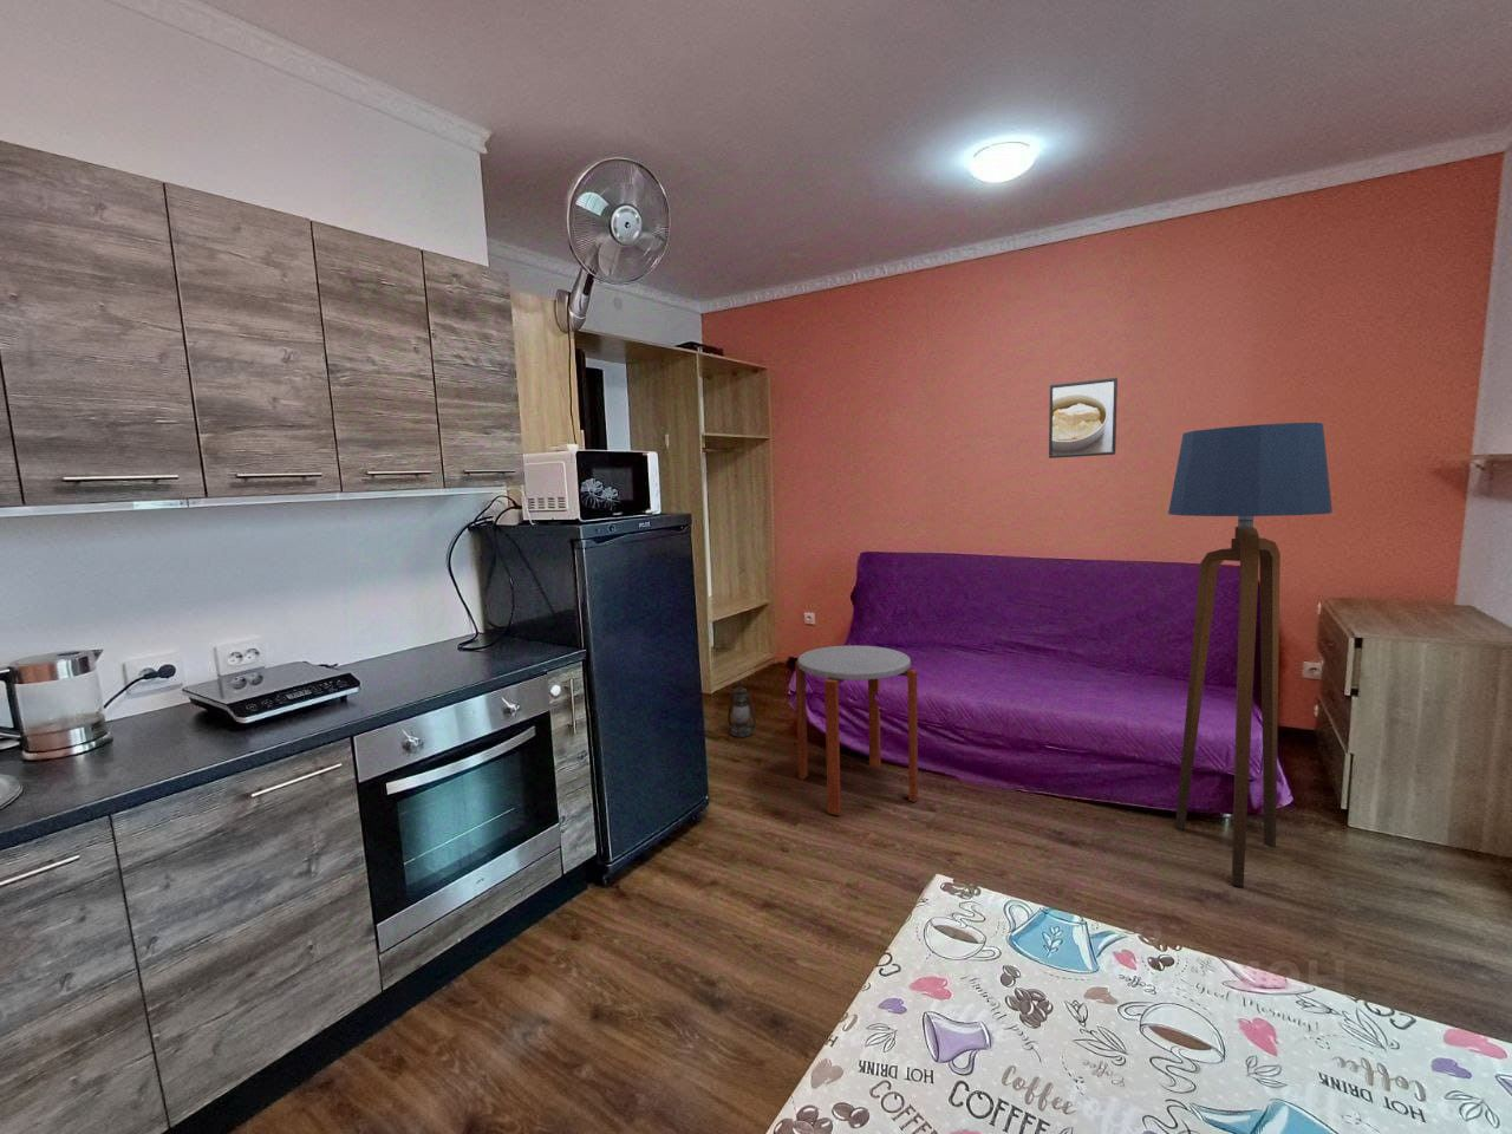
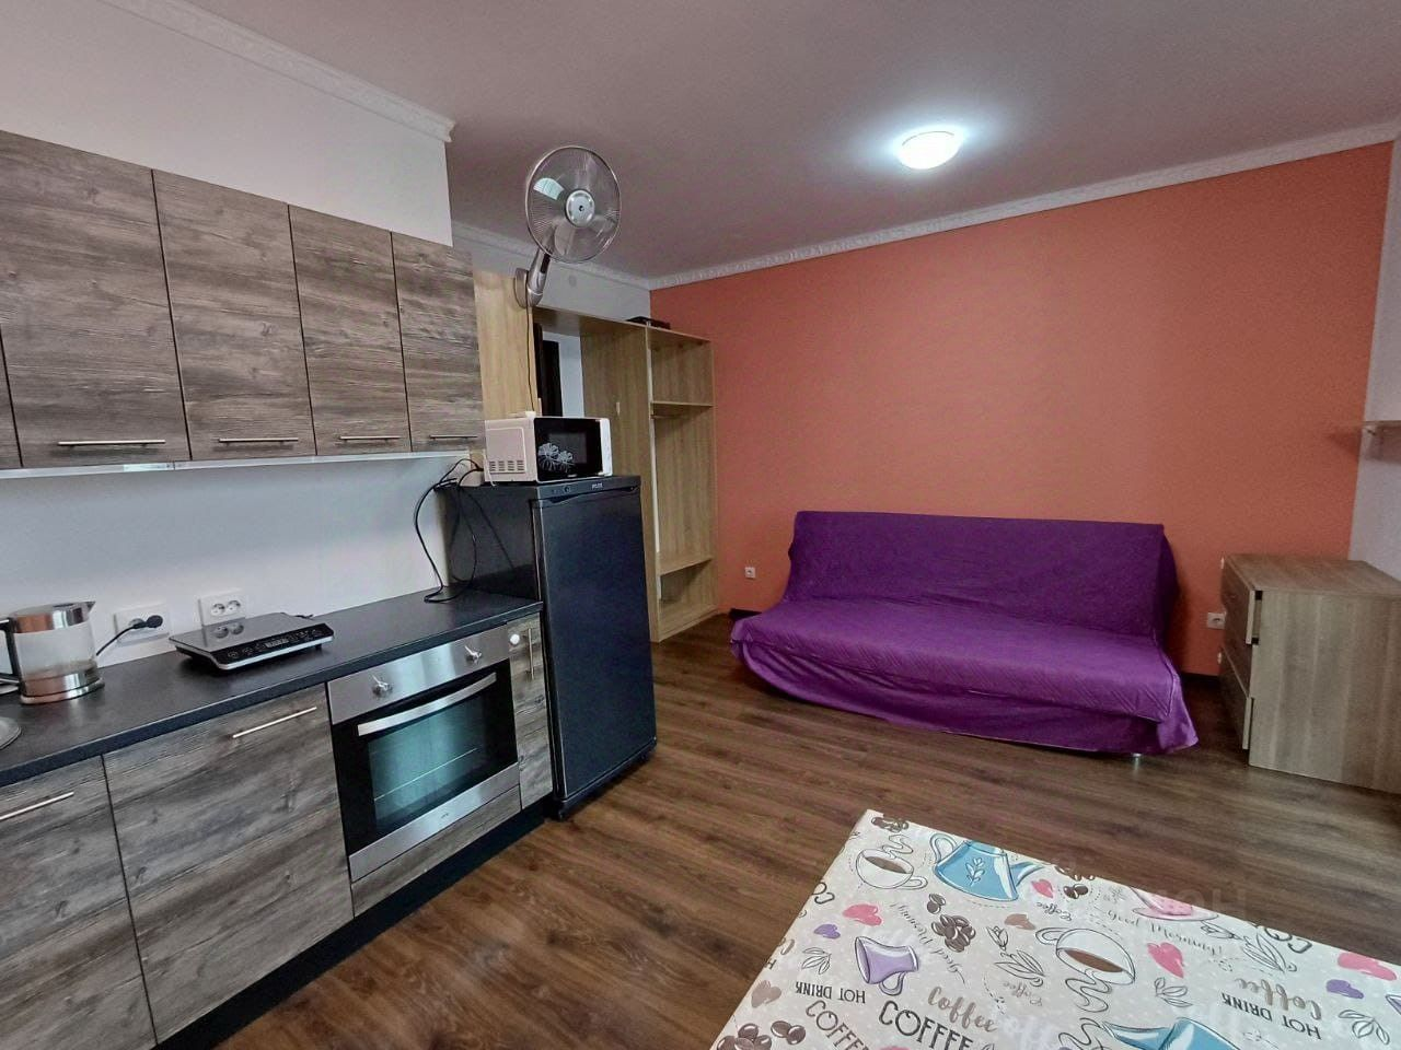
- side table (868, 723)
- lantern (741, 706)
- floor lamp (1239, 650)
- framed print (1082, 418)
